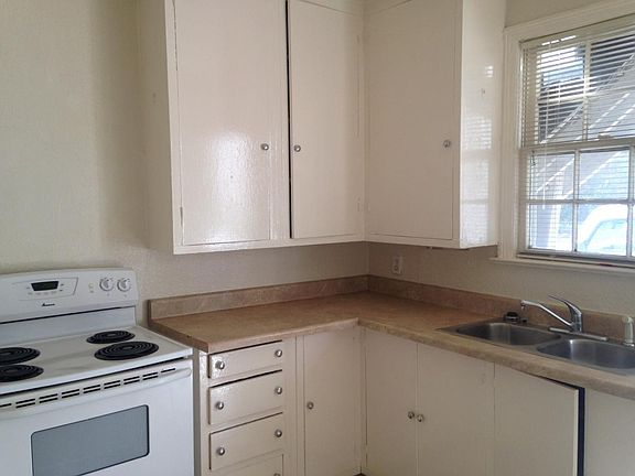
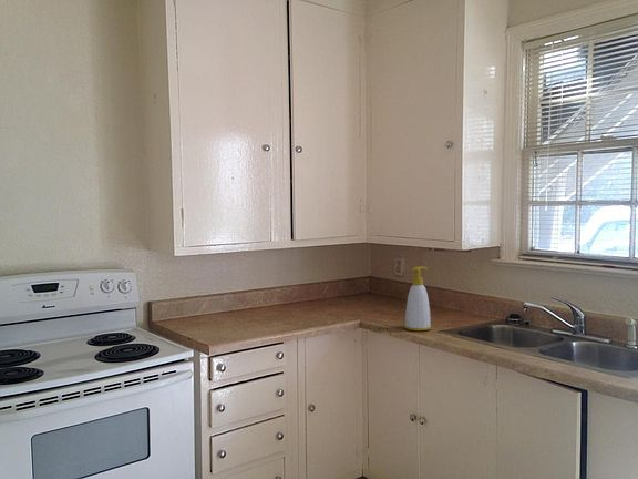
+ soap bottle (418, 297)
